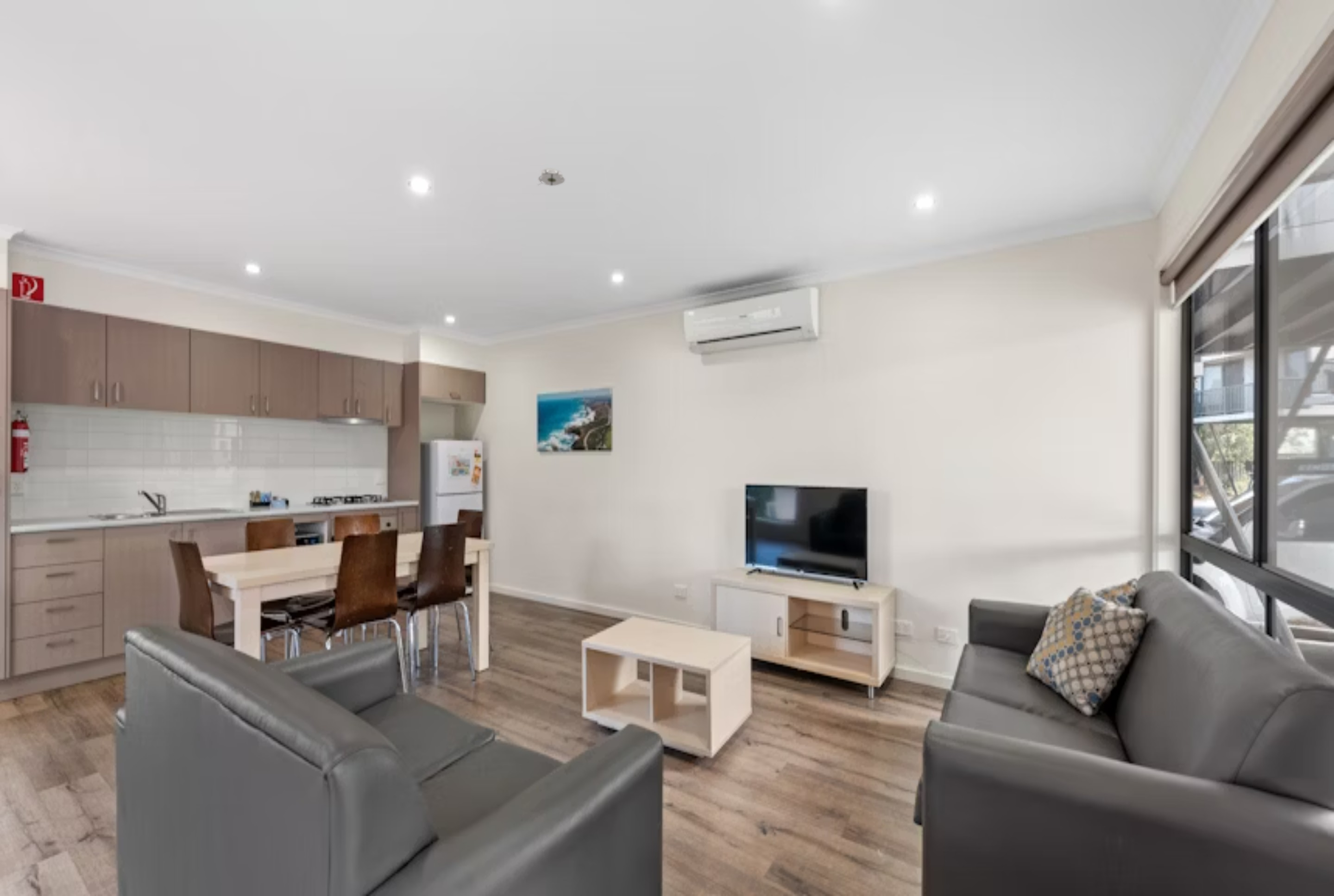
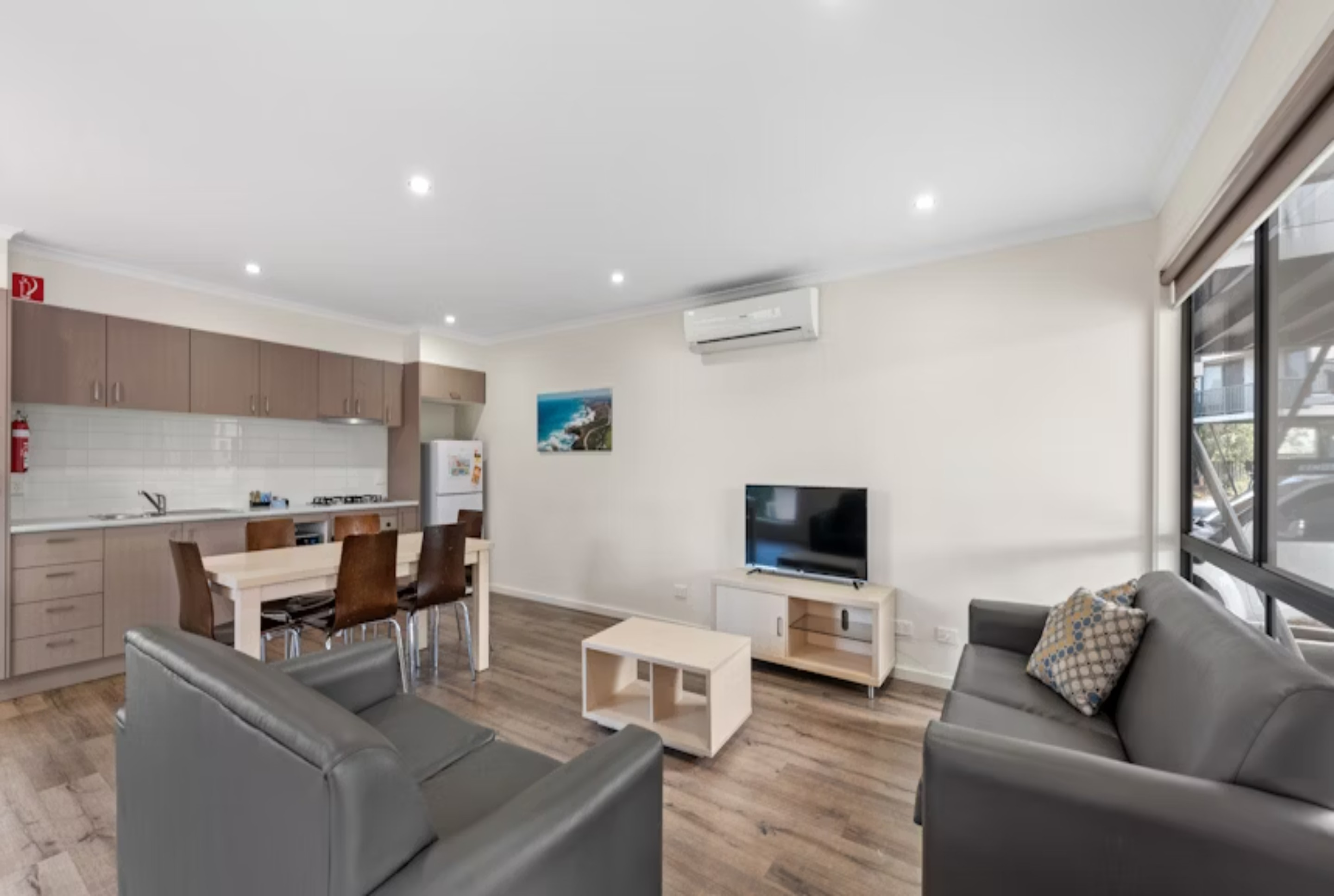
- smoke detector (551, 177)
